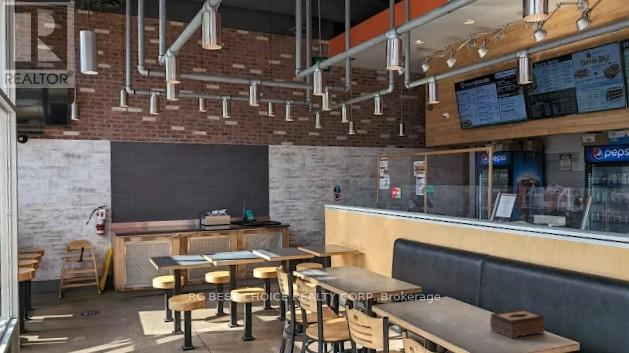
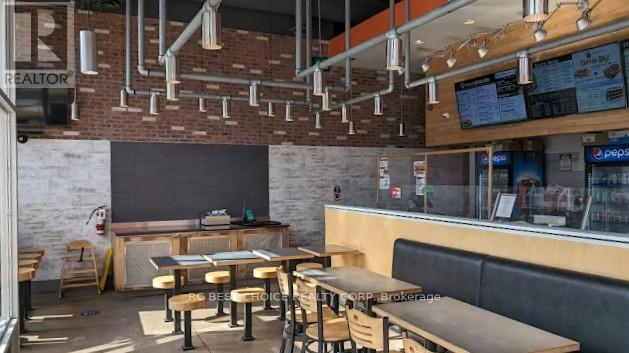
- tissue box (517, 323)
